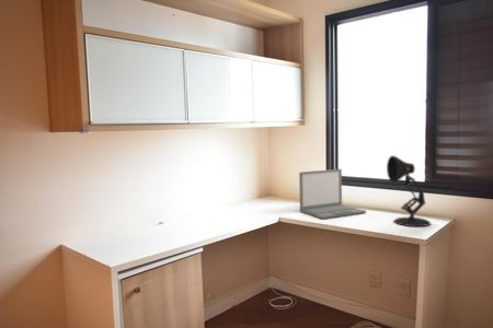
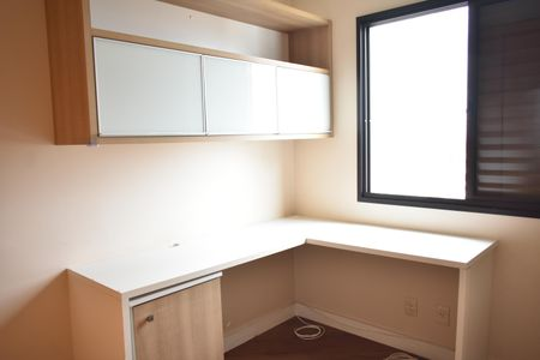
- desk lamp (410, 188)
- laptop (332, 191)
